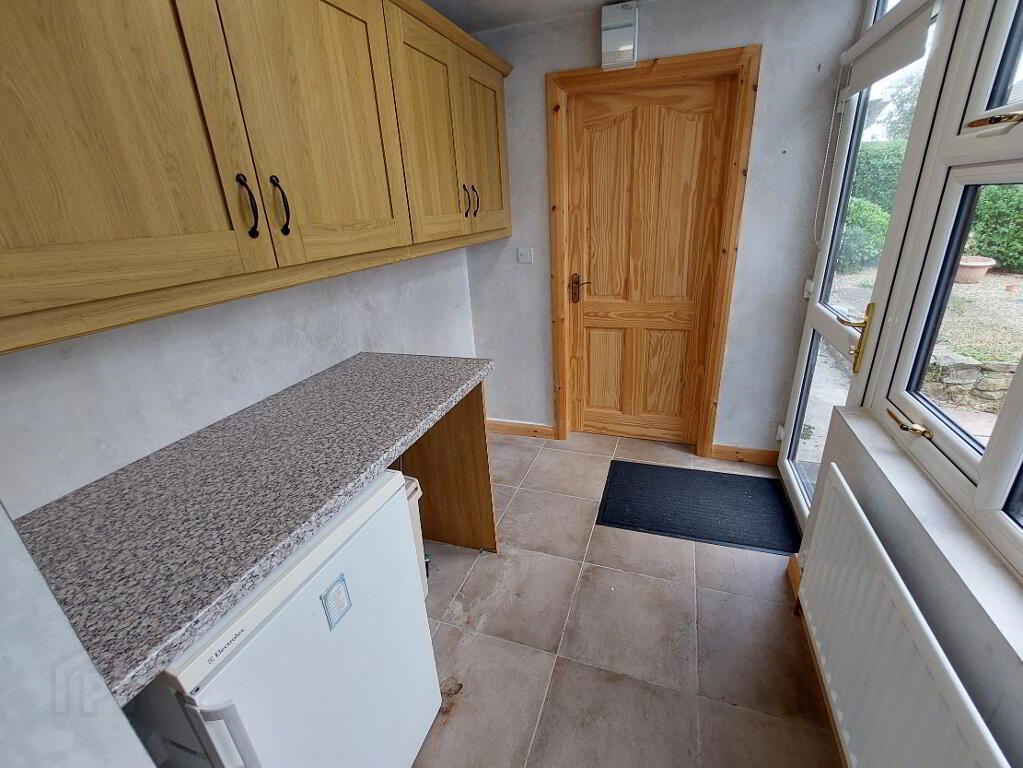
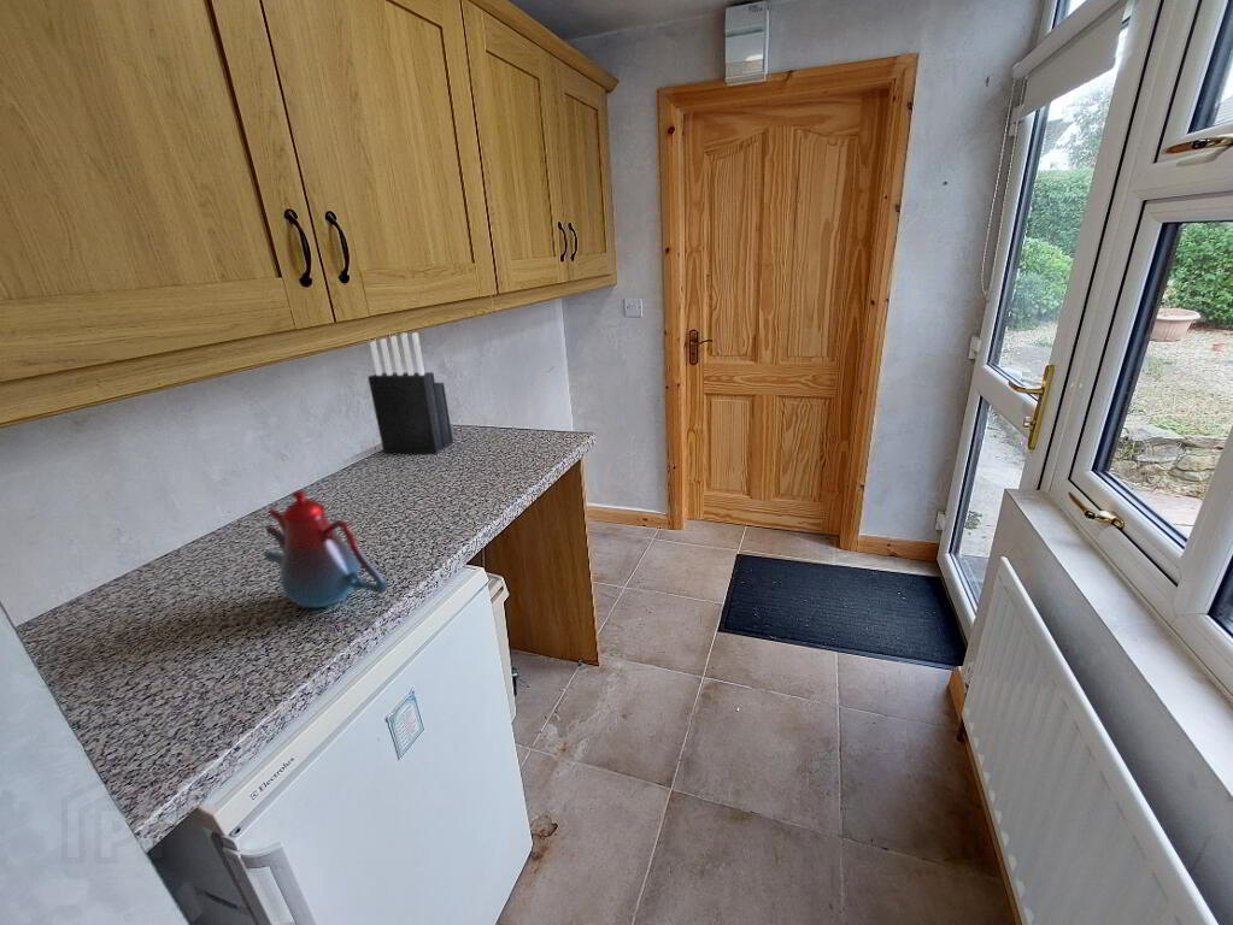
+ knife block (411, 390)
+ teakettle (317, 547)
